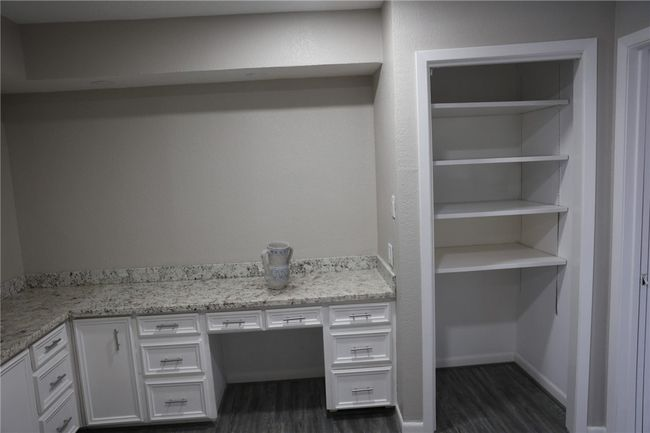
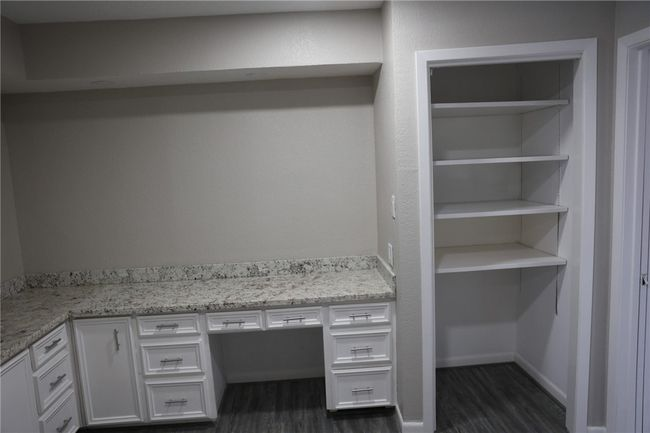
- vase (276, 265)
